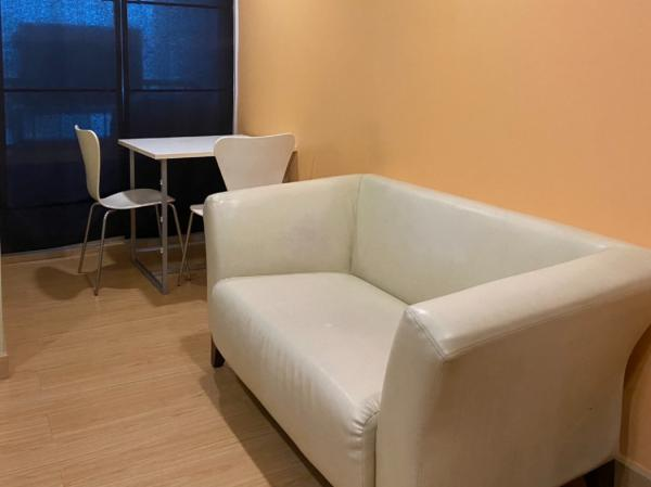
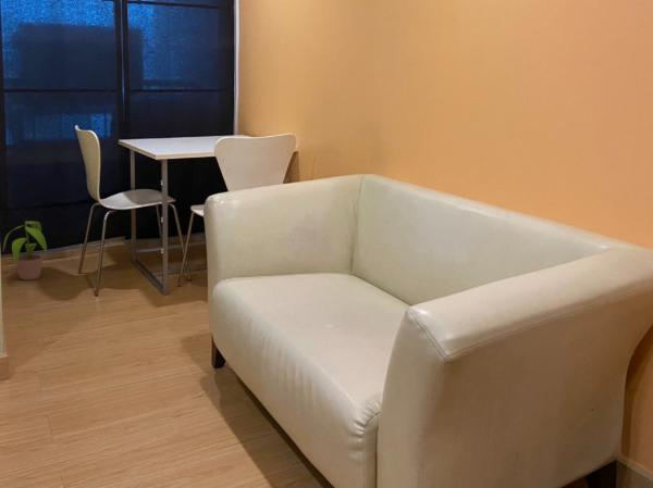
+ potted plant (27, 250)
